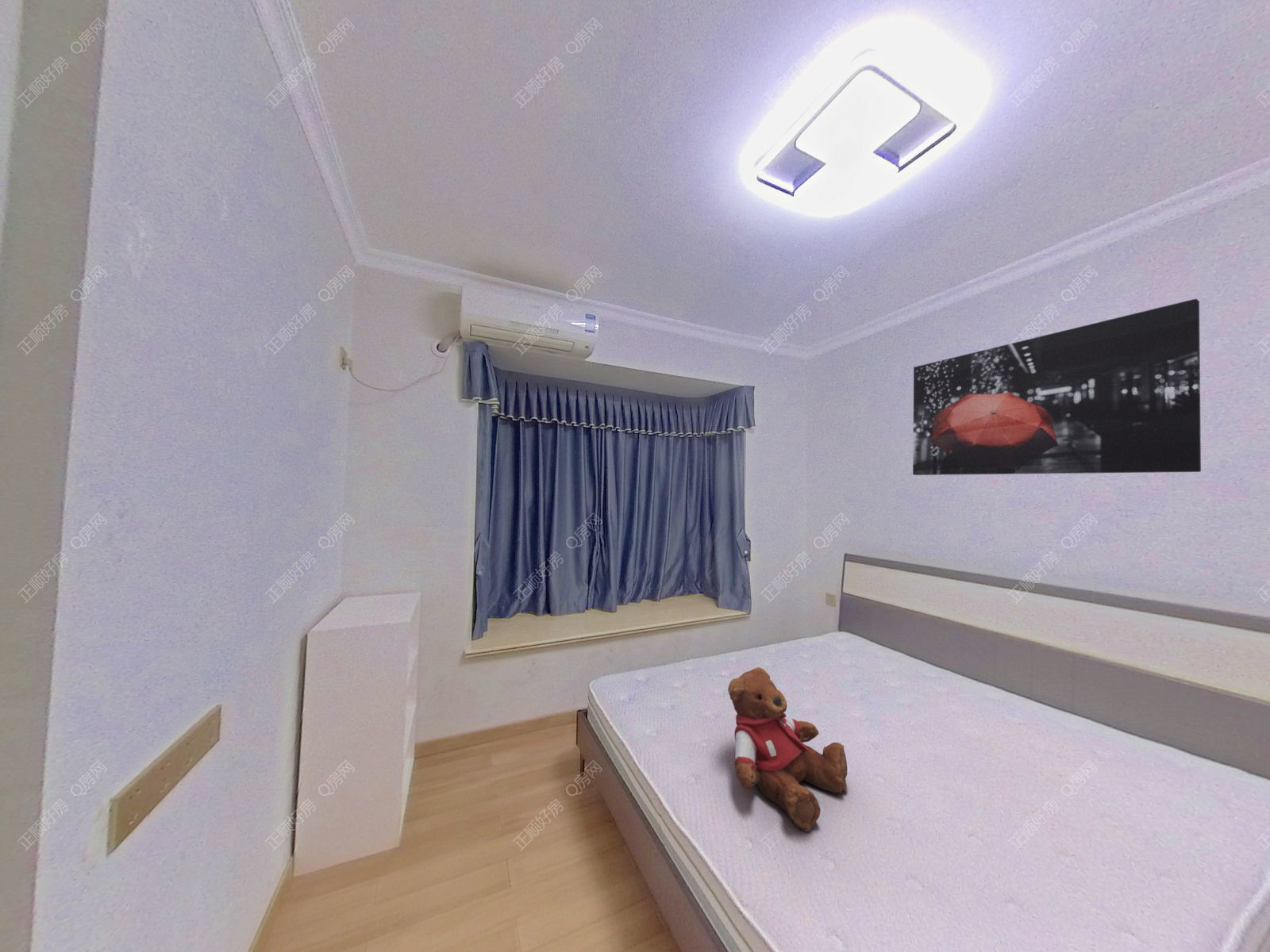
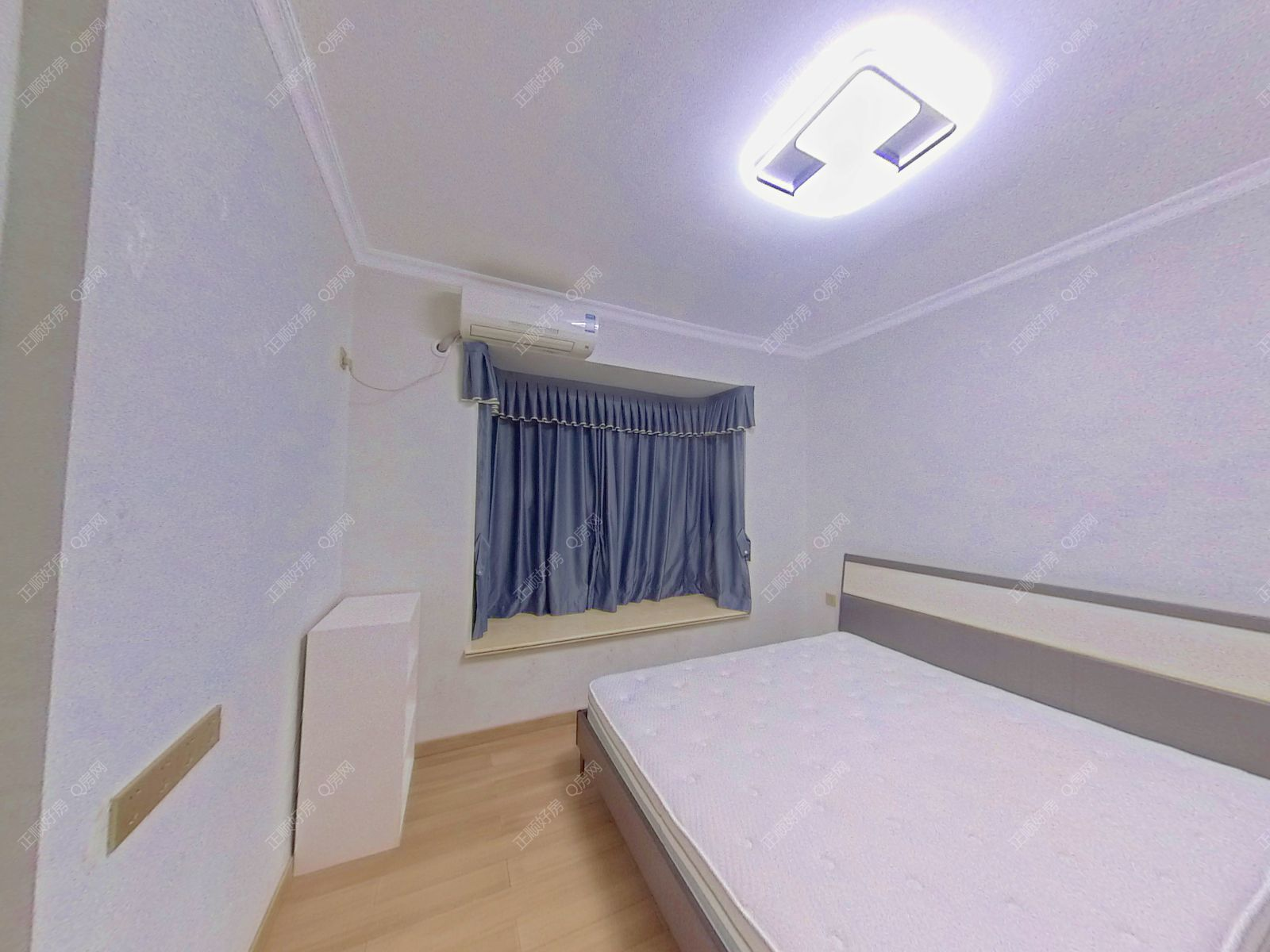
- wall art (1023, 407)
- teddy bear (785, 734)
